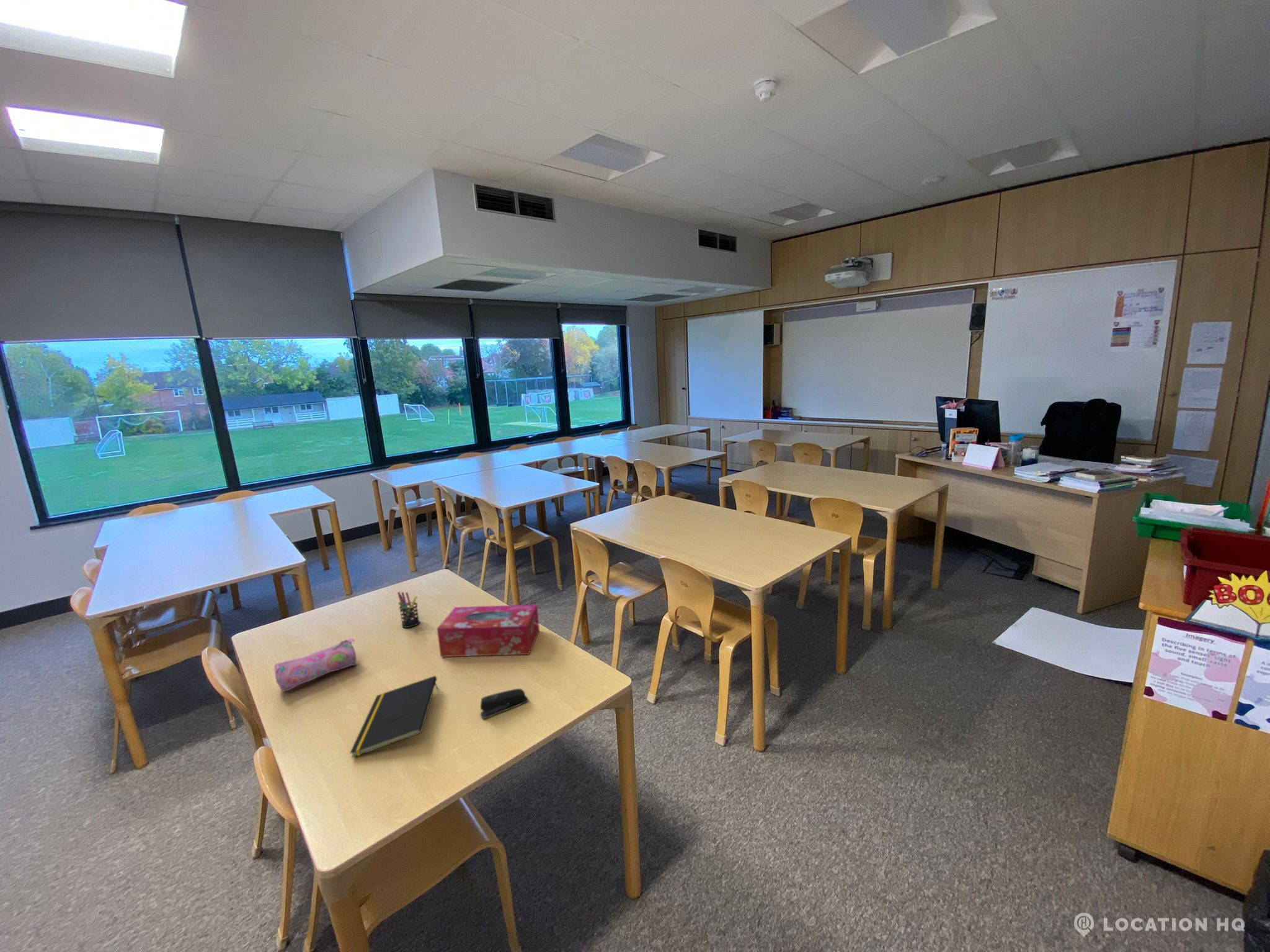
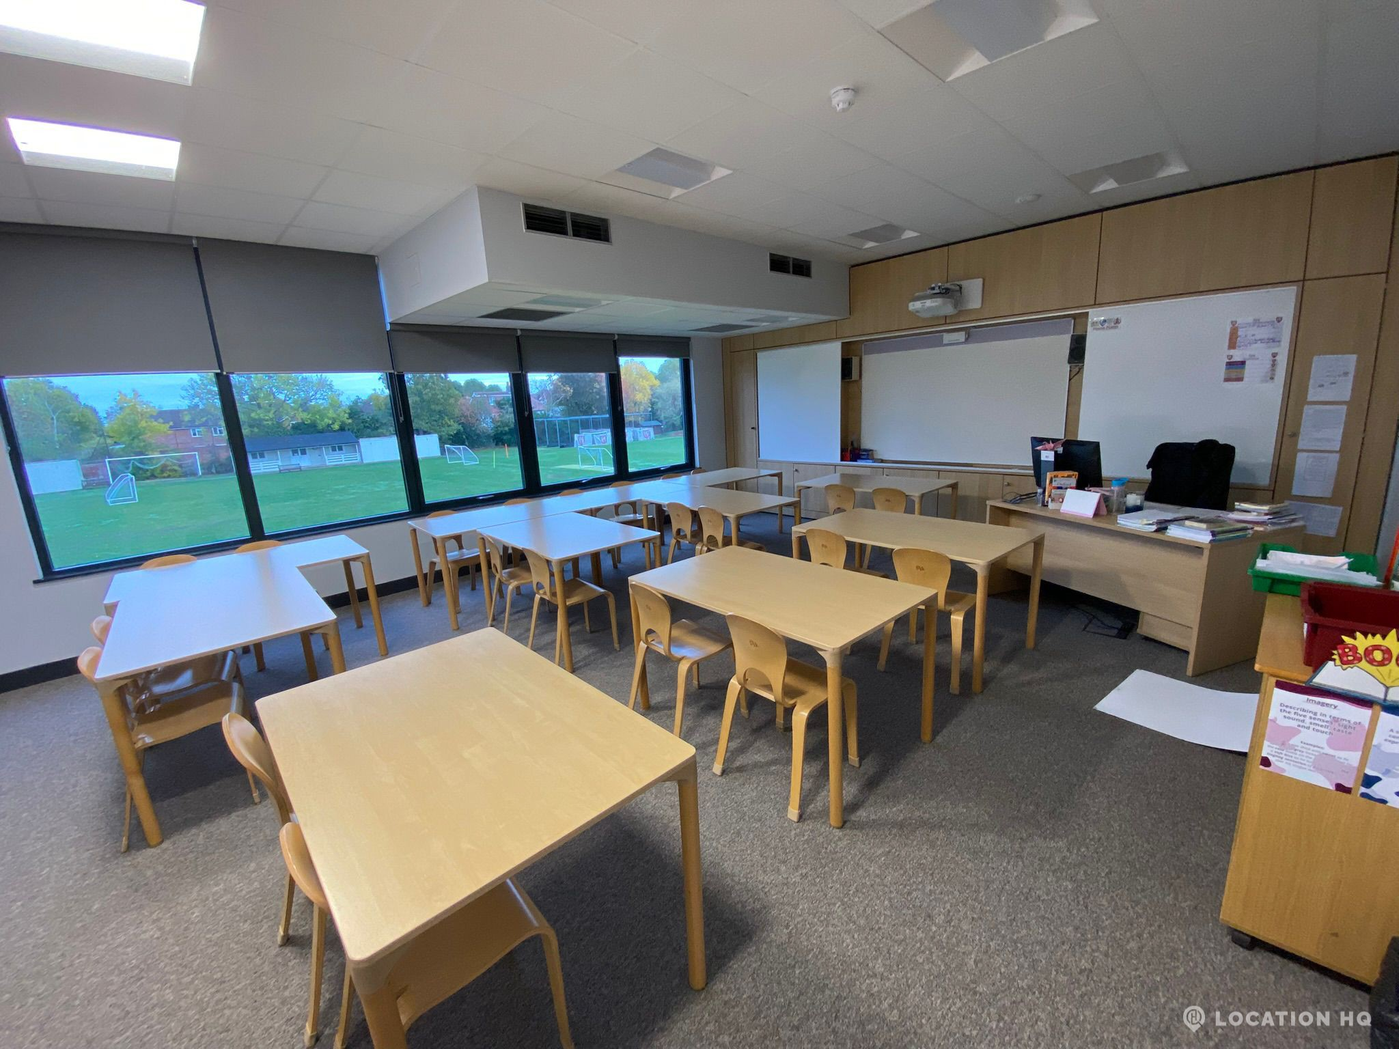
- pencil case (318, 663)
- pen holder (406, 609)
- tissue box (491, 629)
- notepad (397, 713)
- stapler (504, 699)
